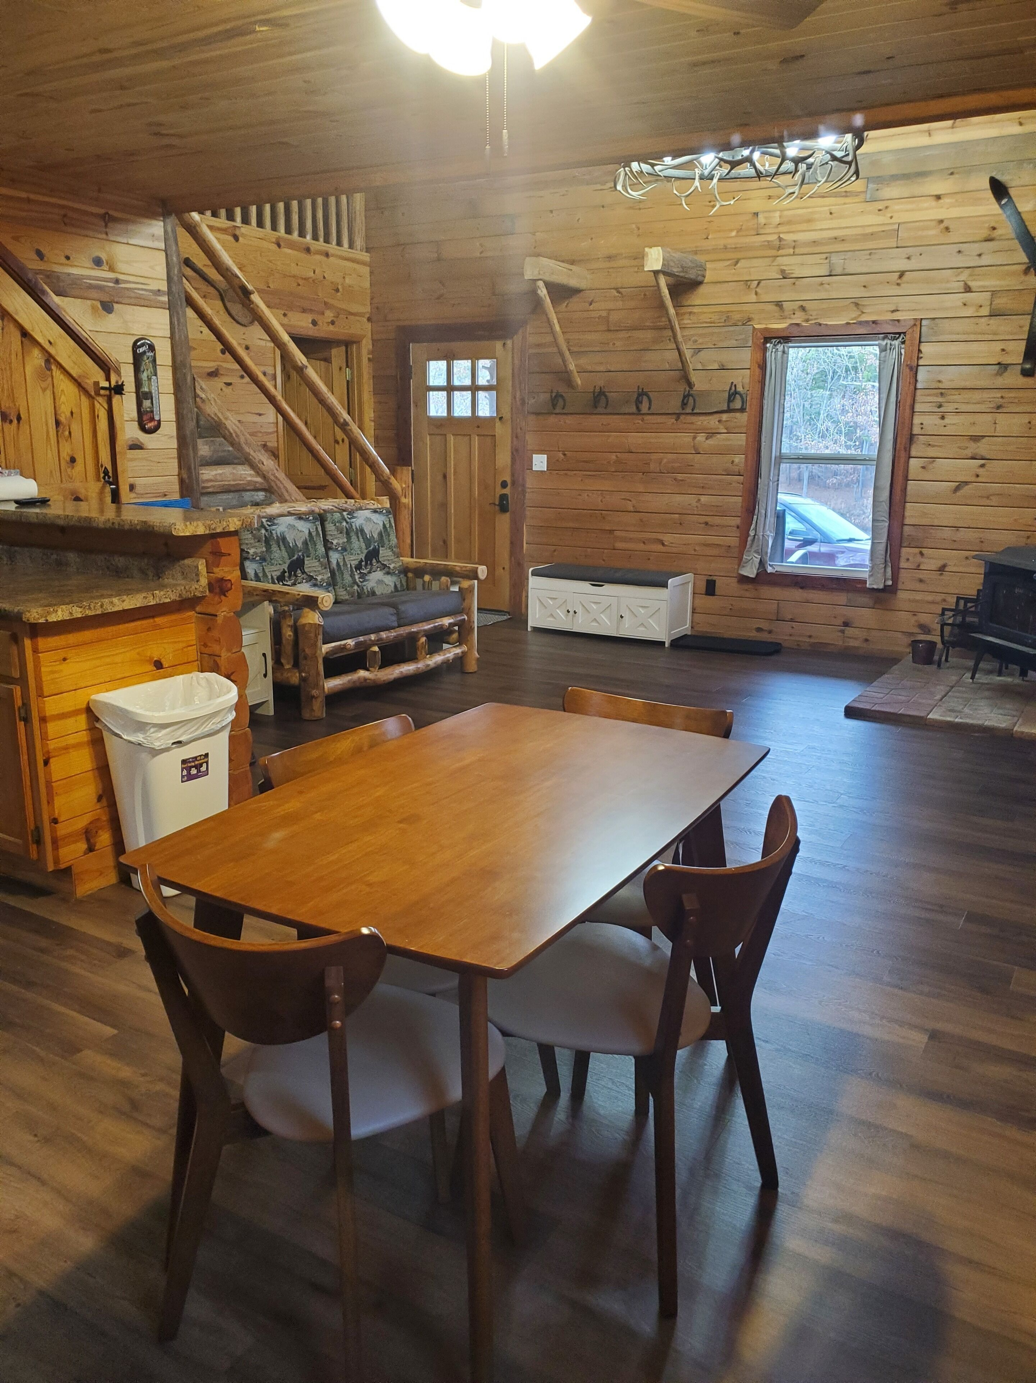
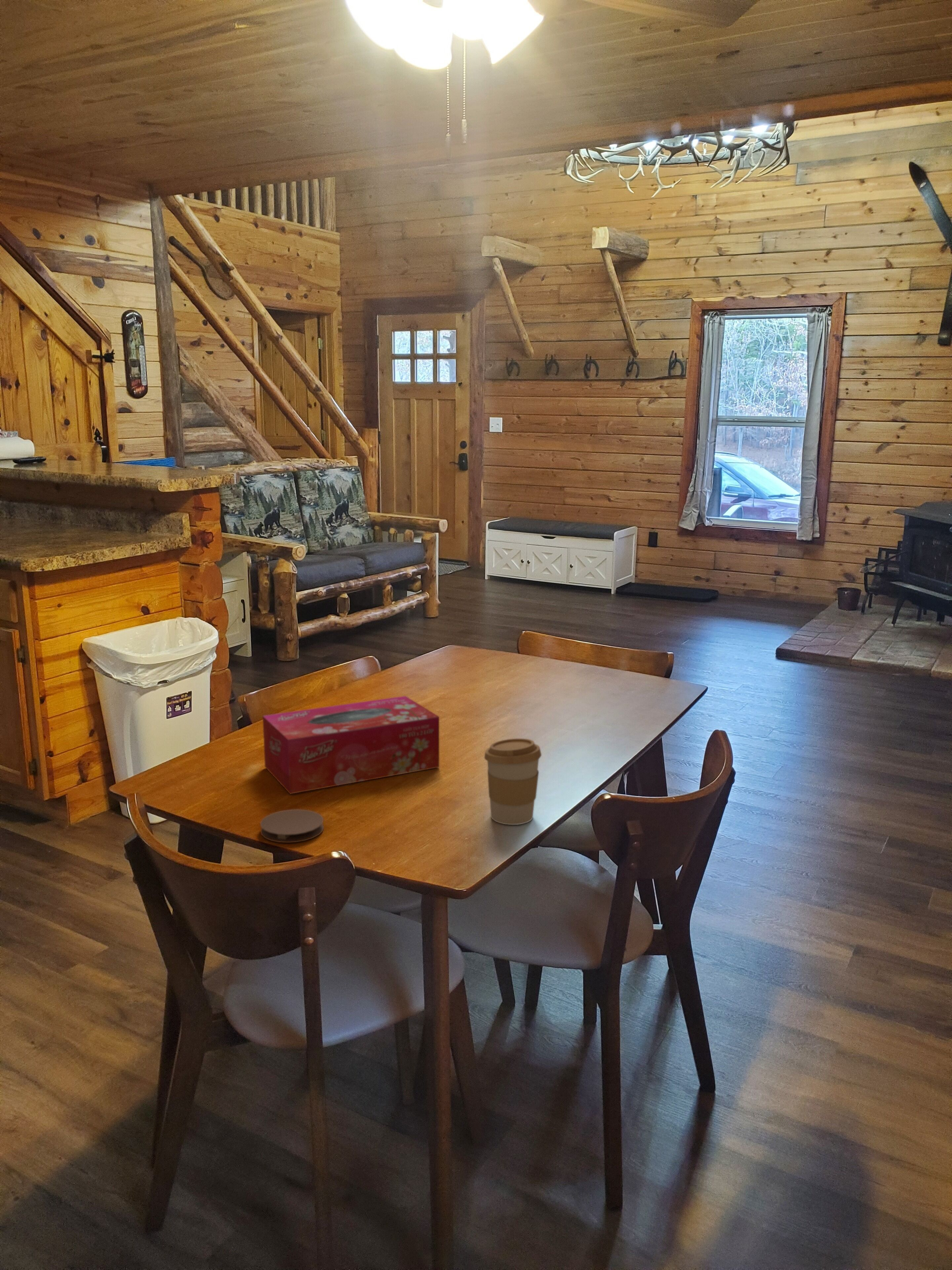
+ coaster (292, 825)
+ tissue box (351, 741)
+ coffee cup (512, 779)
